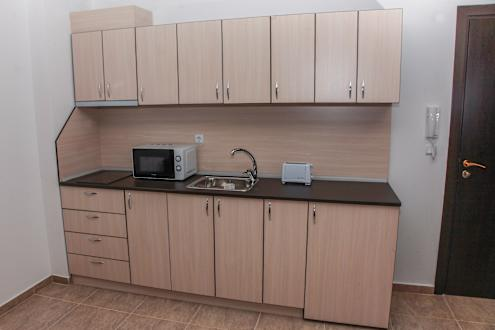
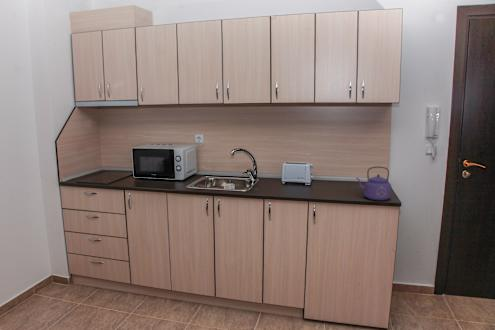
+ kettle (373, 182)
